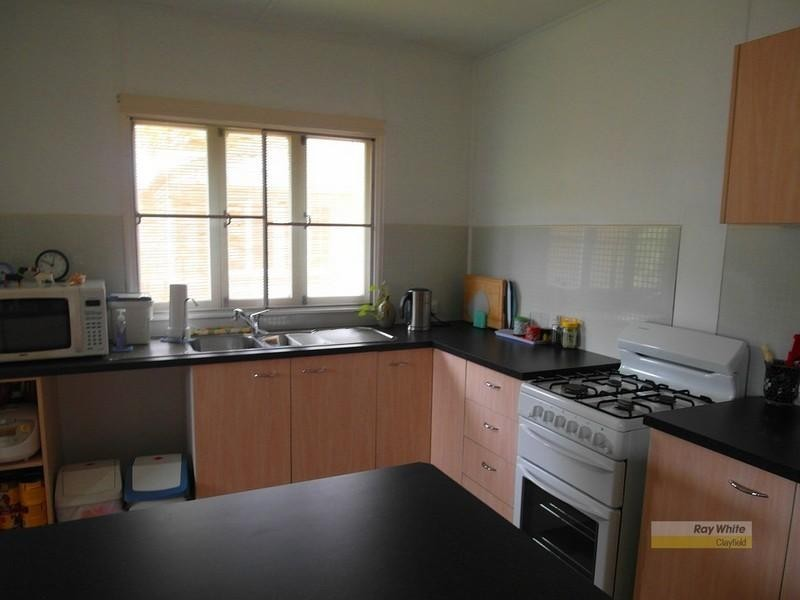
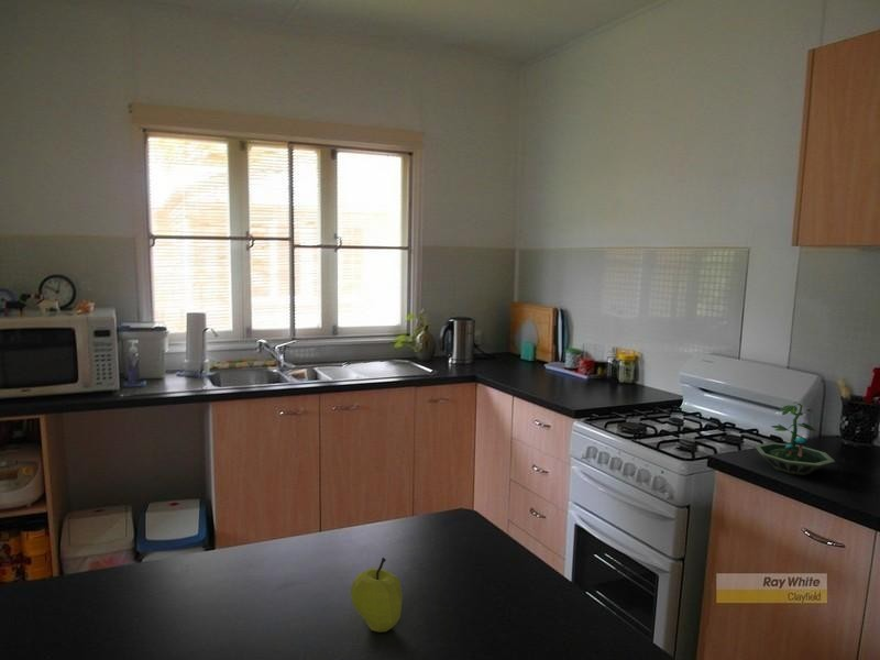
+ terrarium (796, 416)
+ fruit (376, 594)
